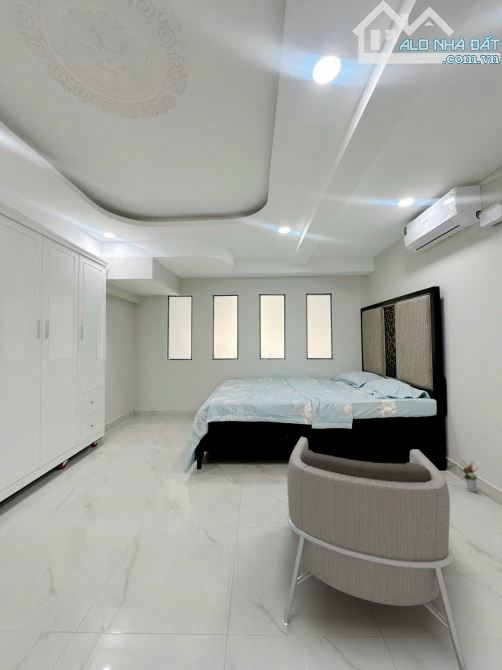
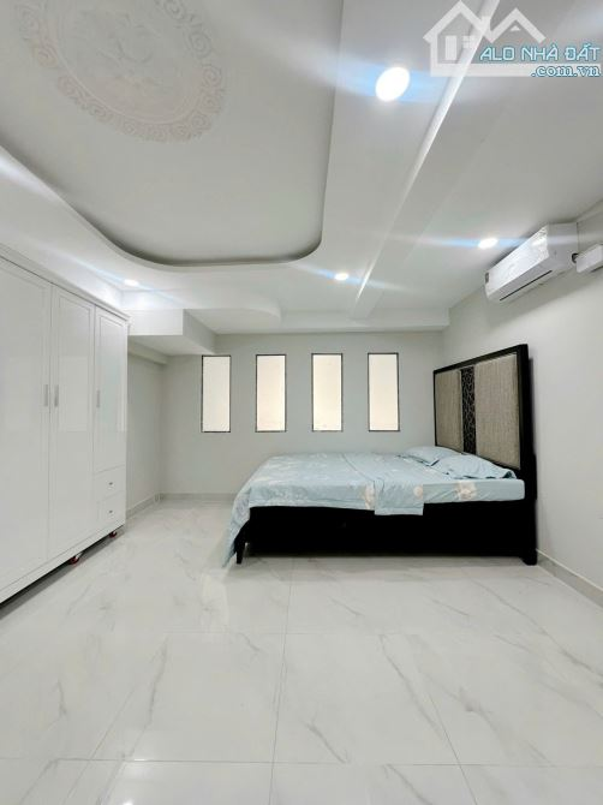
- armchair (360, 505)
- decorative plant (469, 474)
